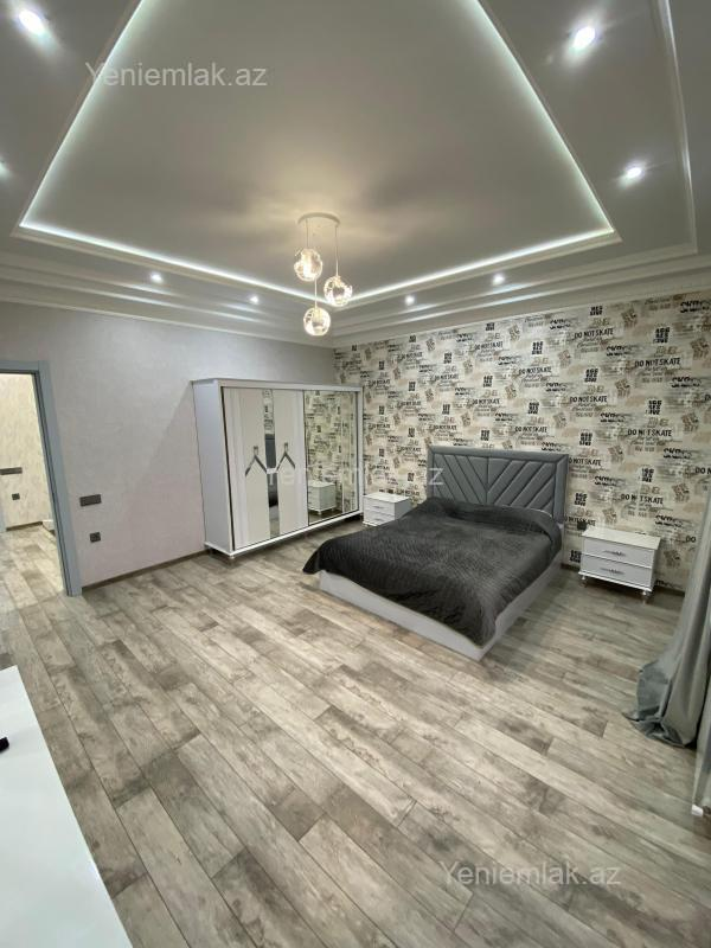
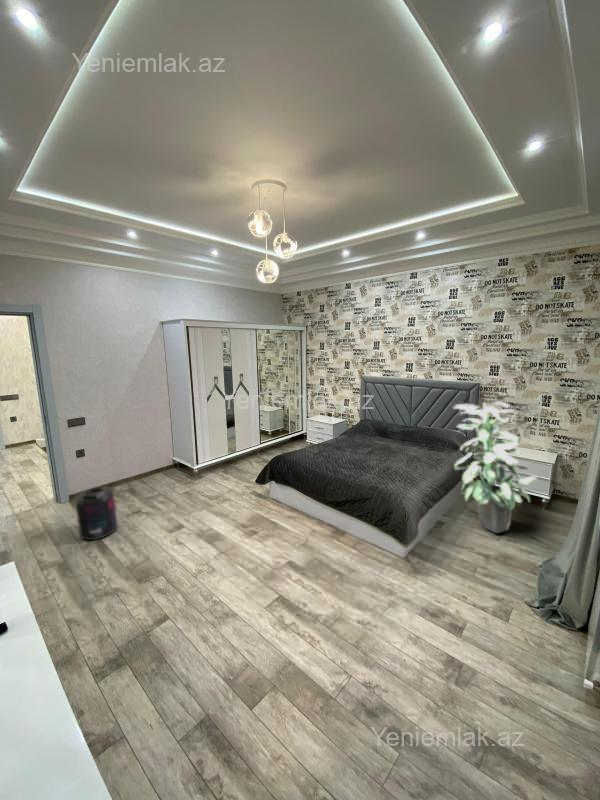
+ indoor plant (490, 465)
+ supplement container (96, 511)
